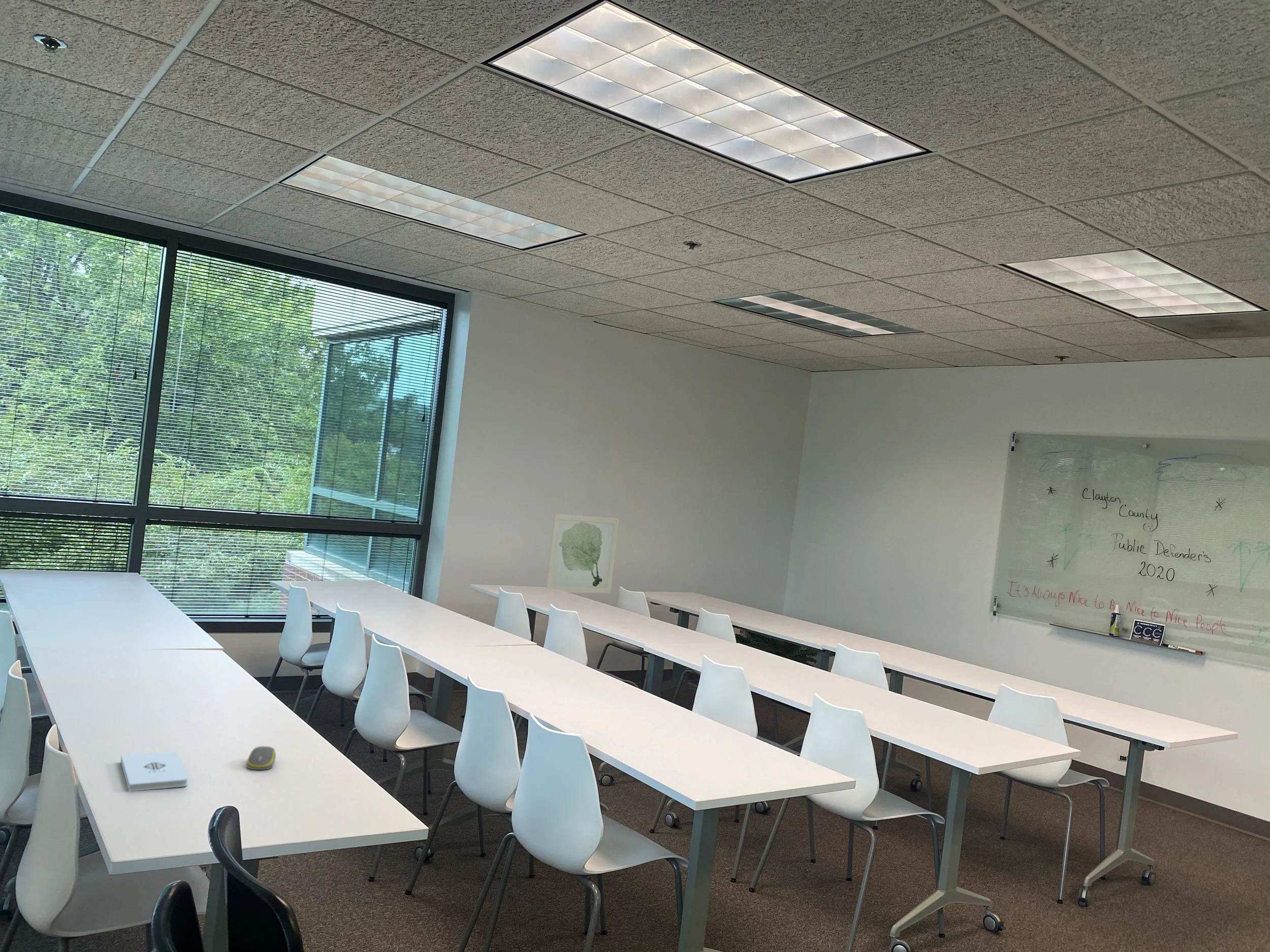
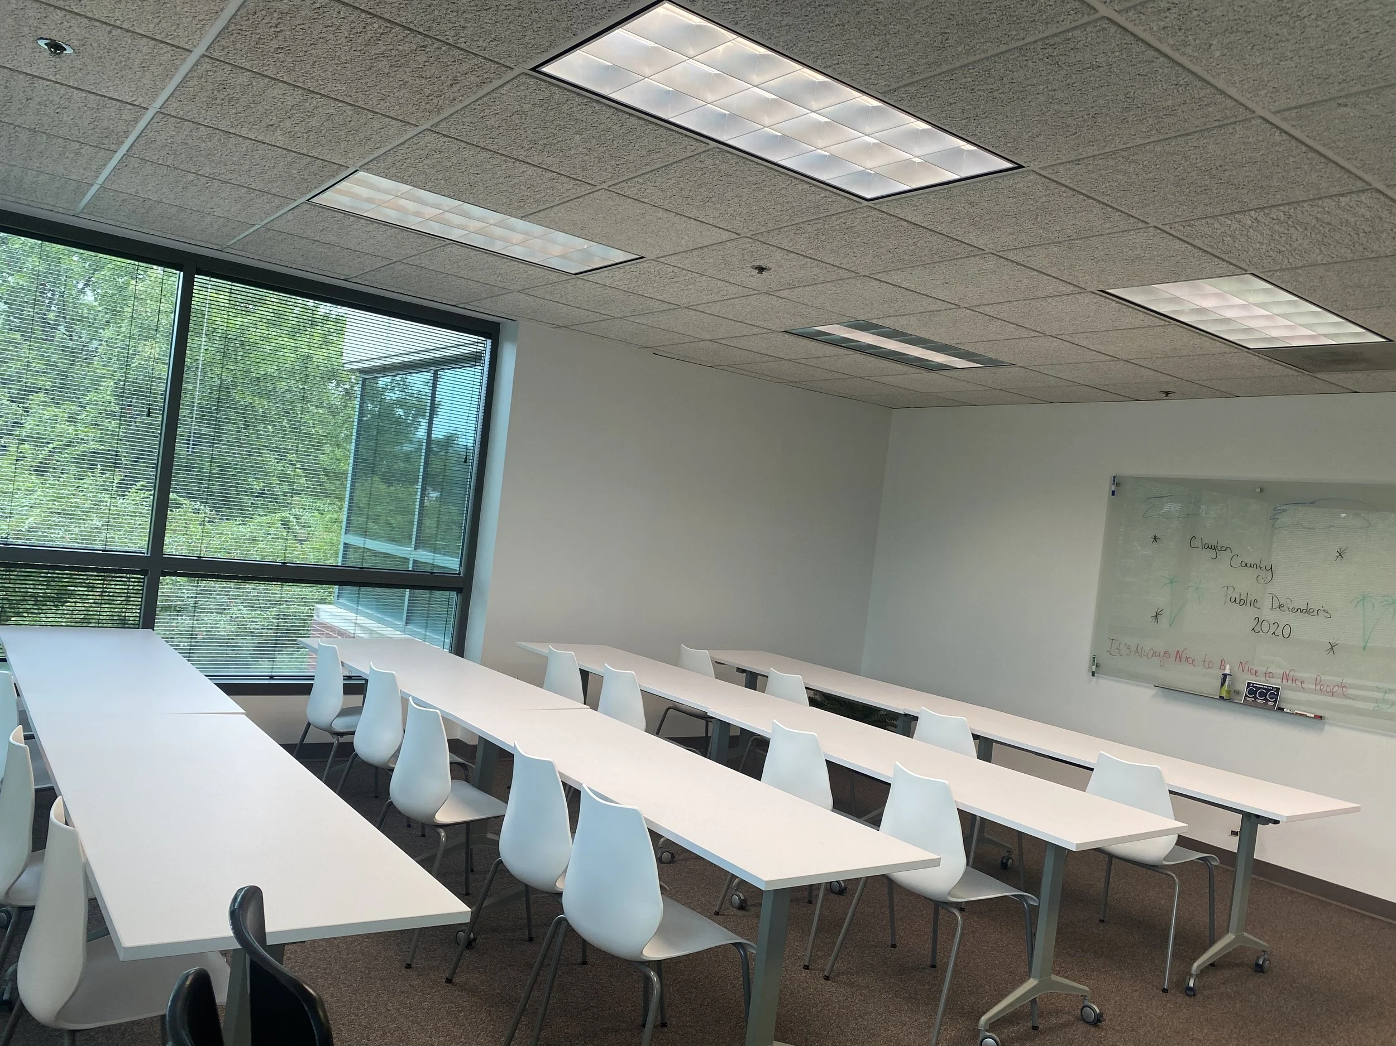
- wall art (583, 554)
- notepad (154, 770)
- computer mouse (262, 756)
